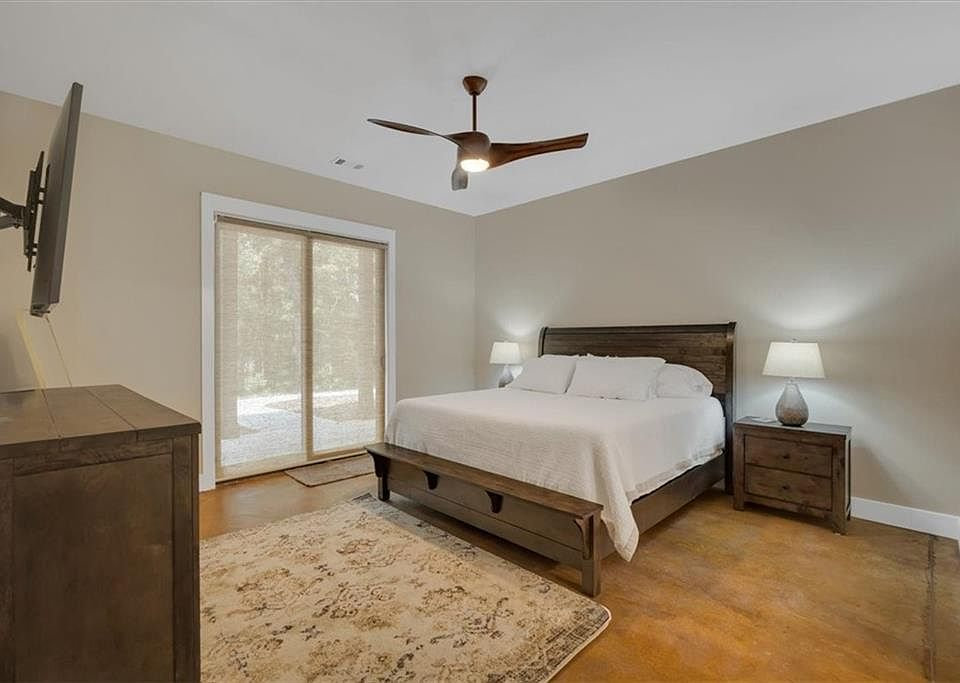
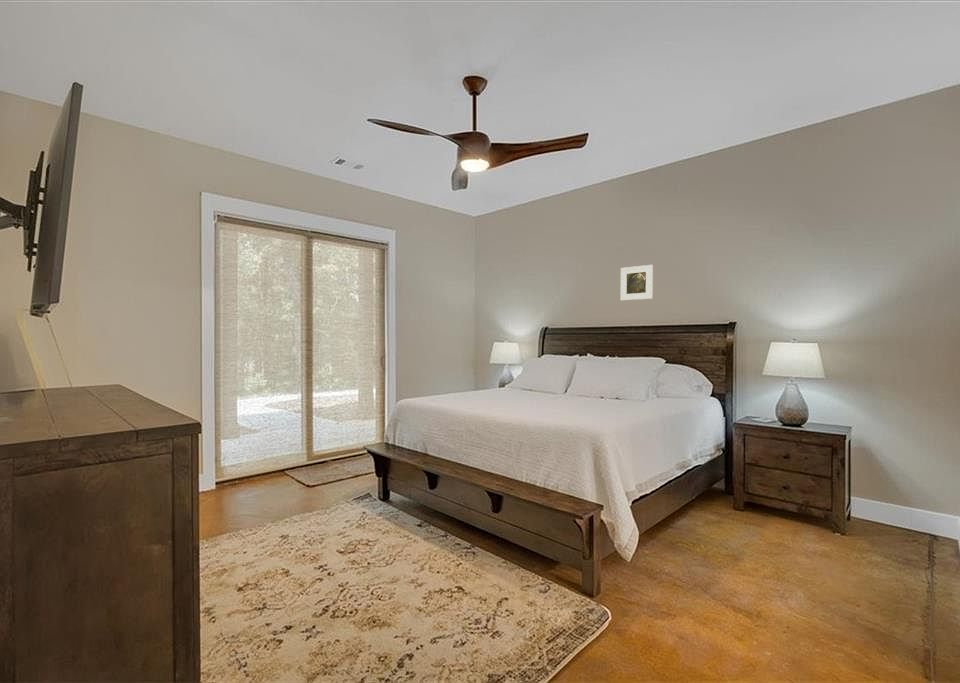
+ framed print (636, 283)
